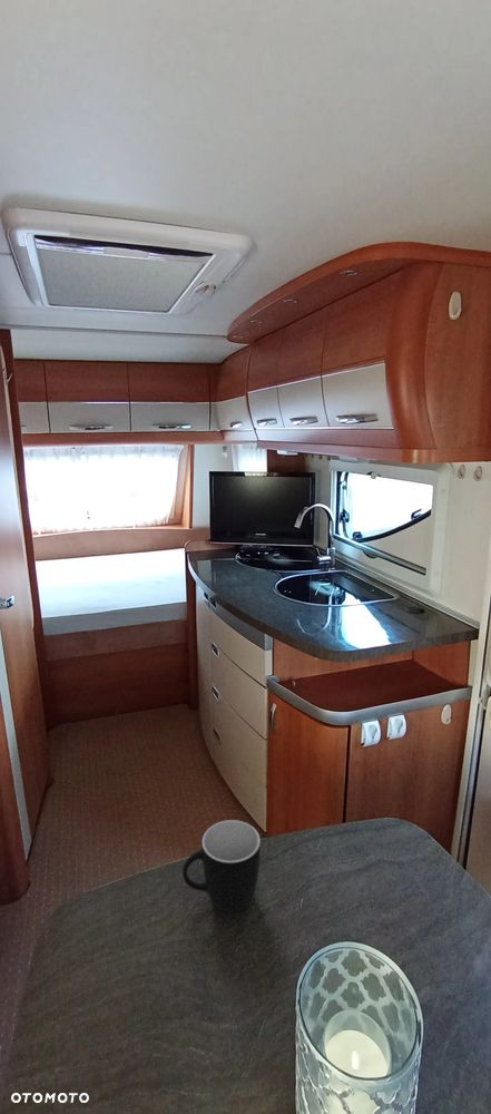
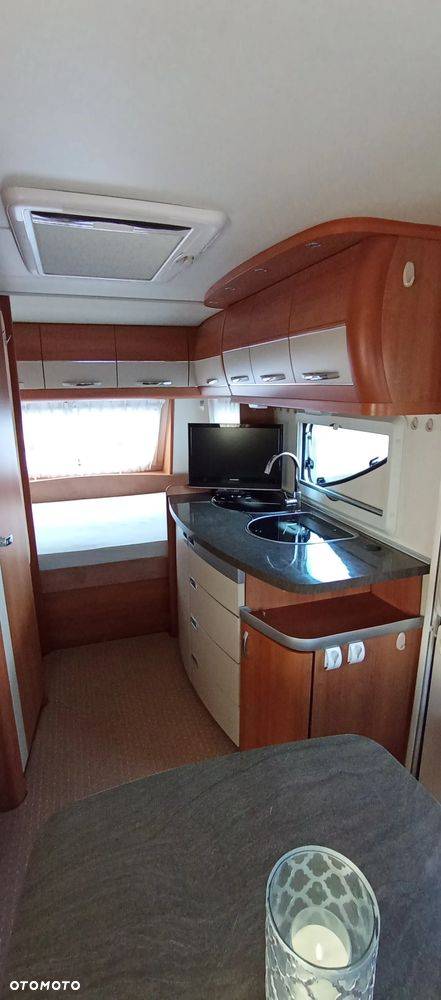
- mug (222, 869)
